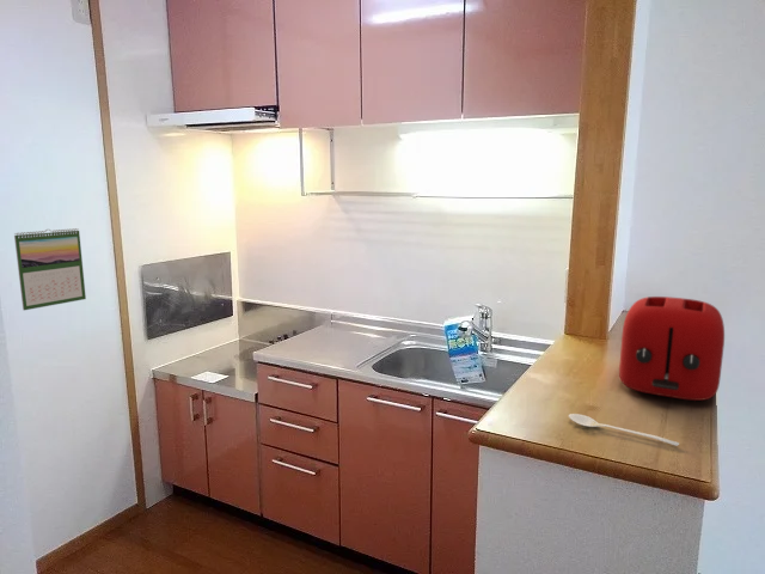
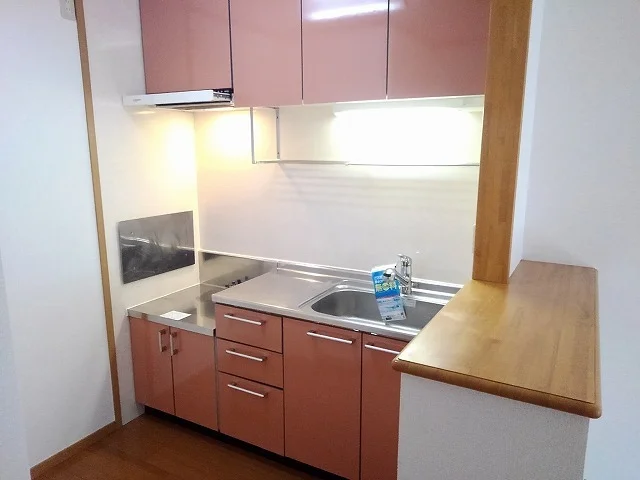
- calendar (51, 267)
- toaster (671, 346)
- stirrer (620, 428)
